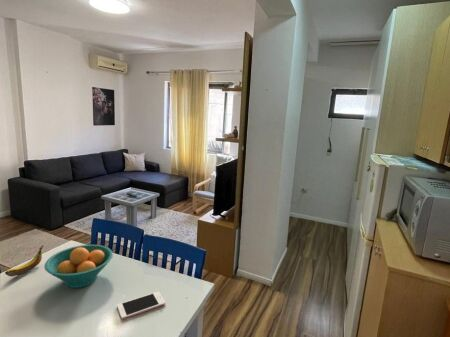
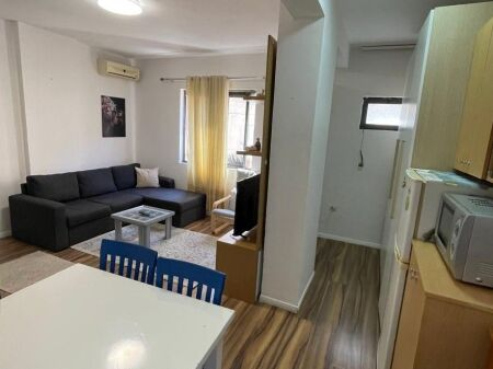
- cell phone (141, 304)
- fruit bowl (80, 264)
- banana (25, 264)
